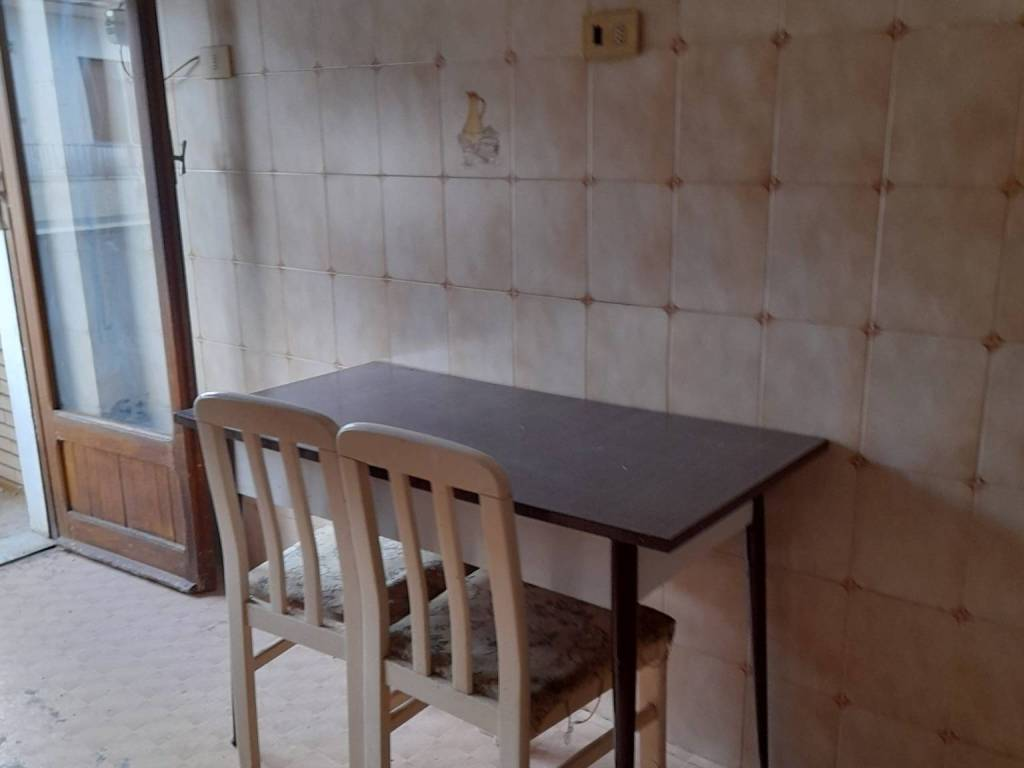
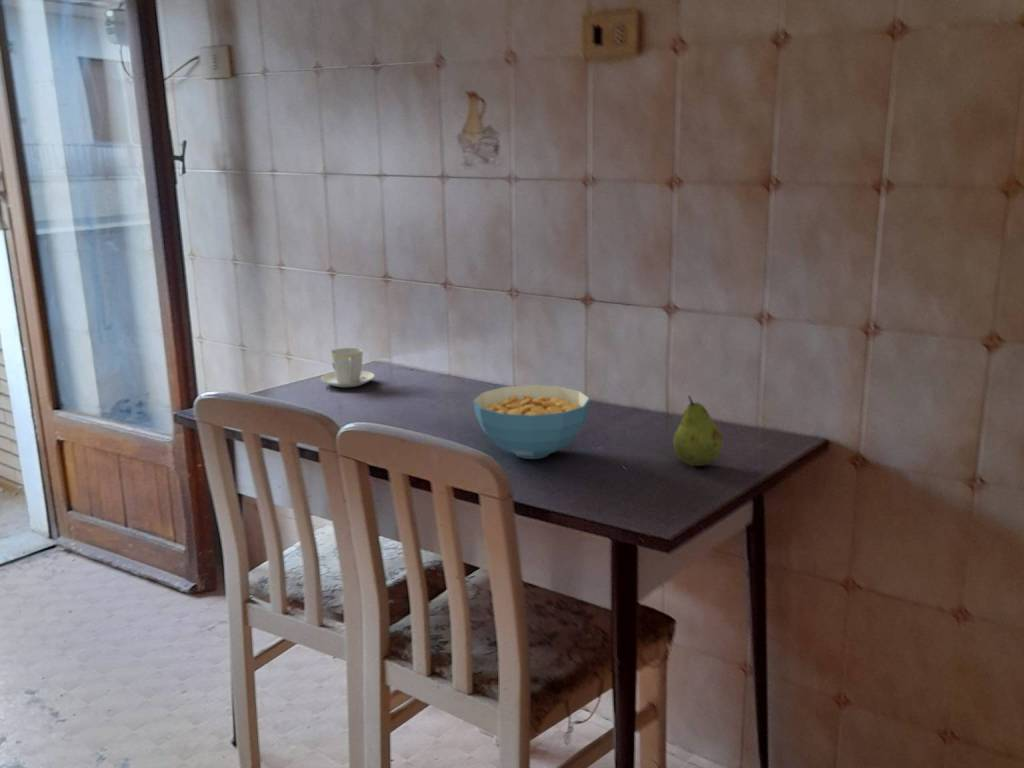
+ cereal bowl (532, 426)
+ teacup (347, 367)
+ fruit (698, 430)
